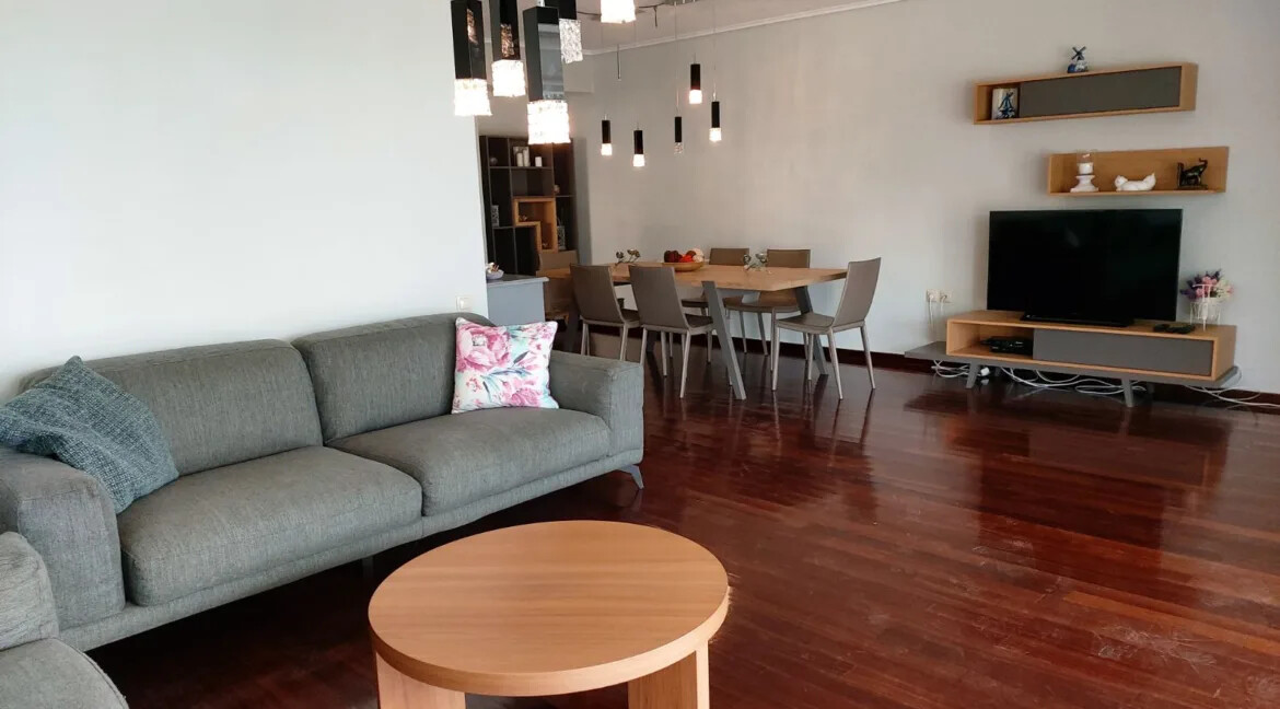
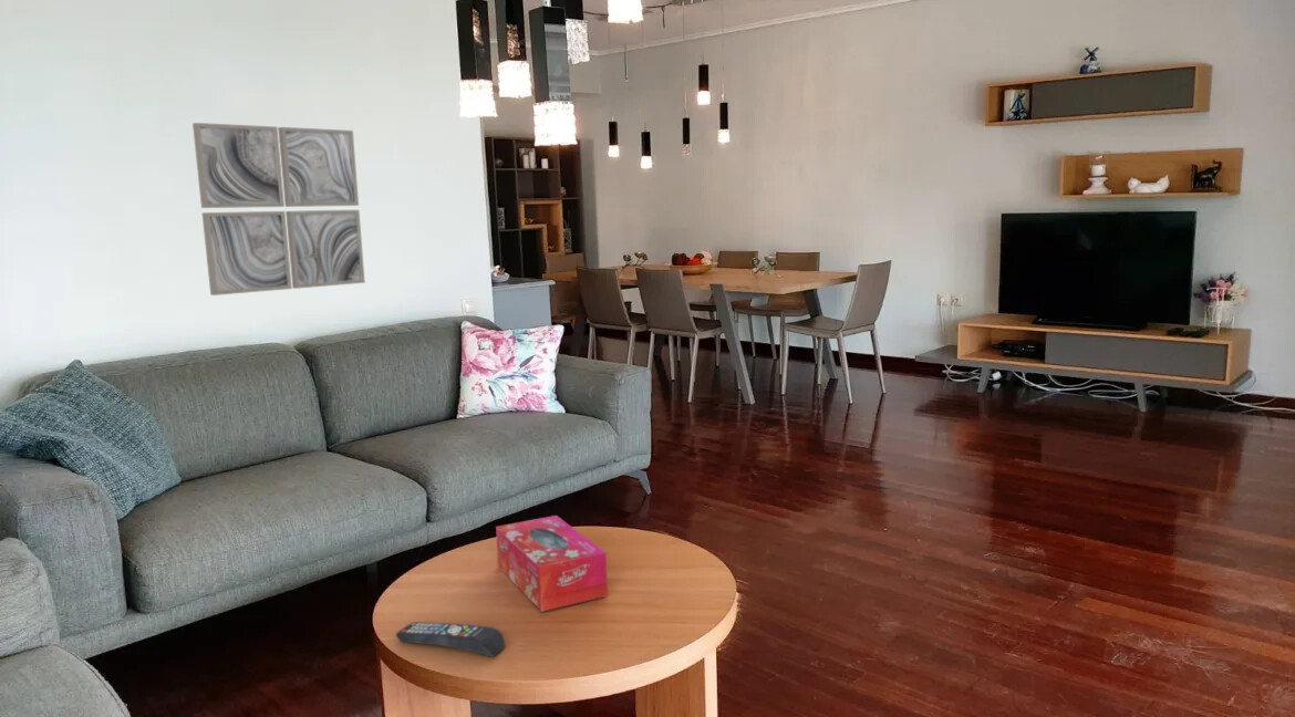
+ tissue box (549, 560)
+ wall art (286, 206)
+ remote control (449, 636)
